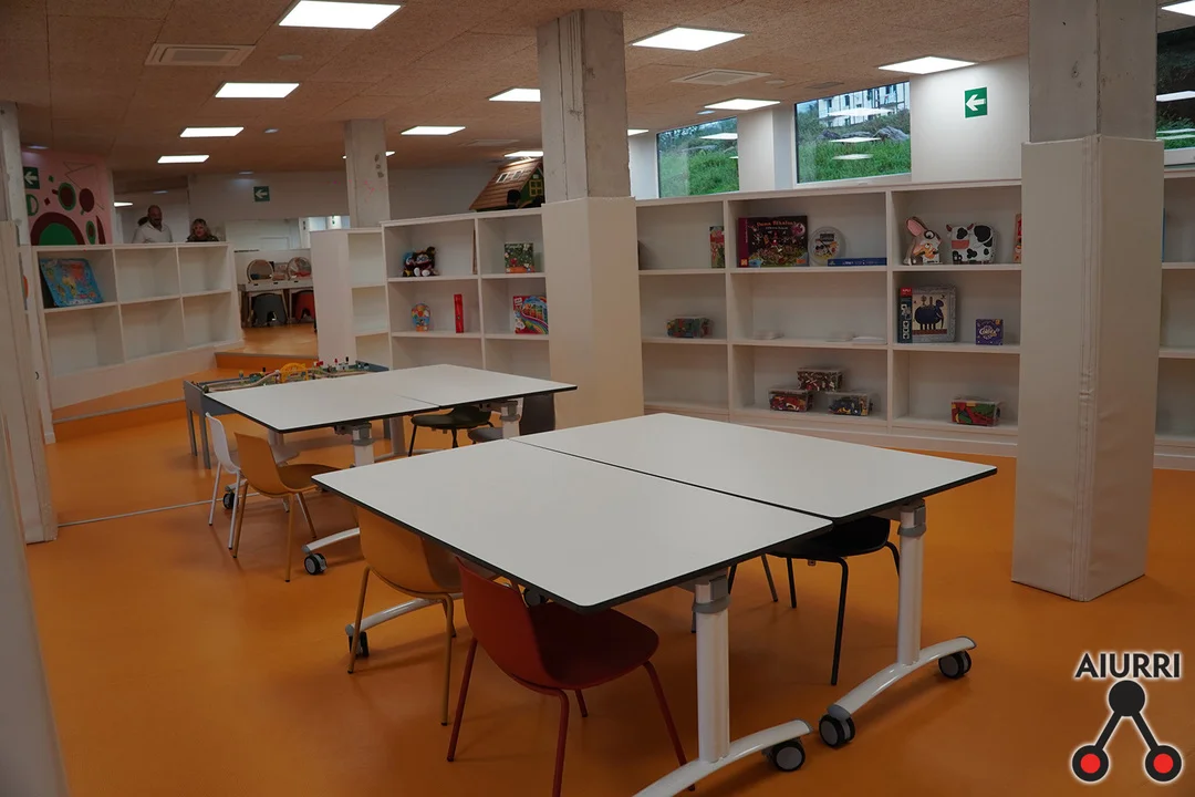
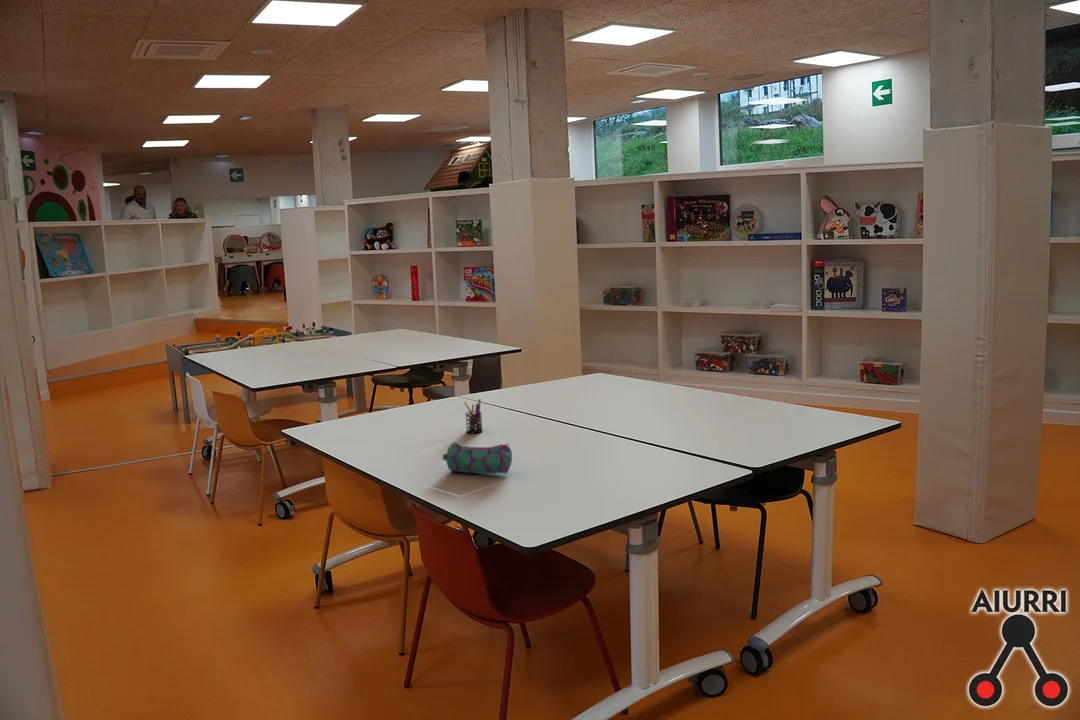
+ pencil case (478, 457)
+ pen holder (475, 414)
